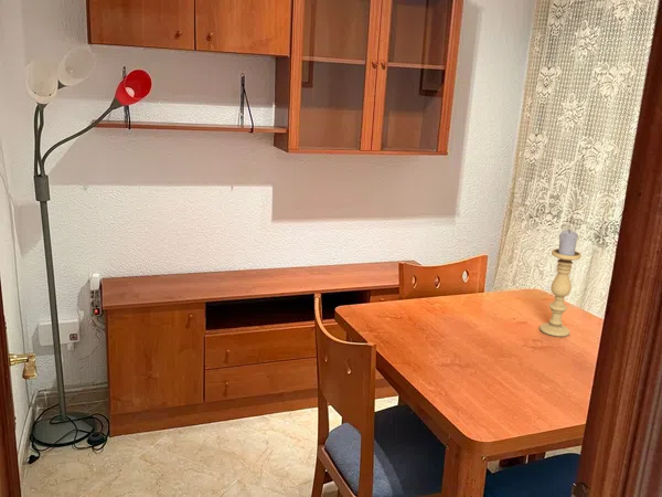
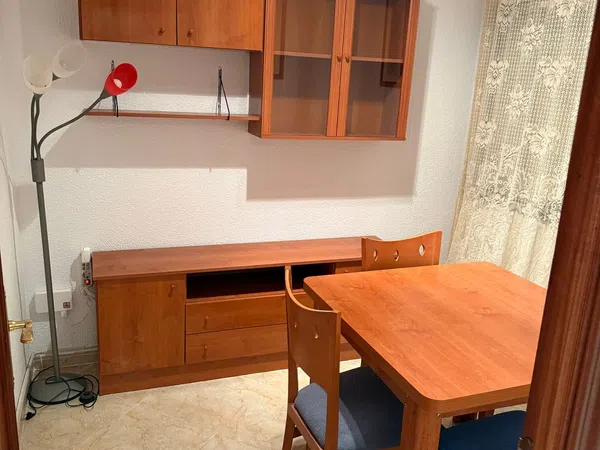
- candle holder (562, 281)
